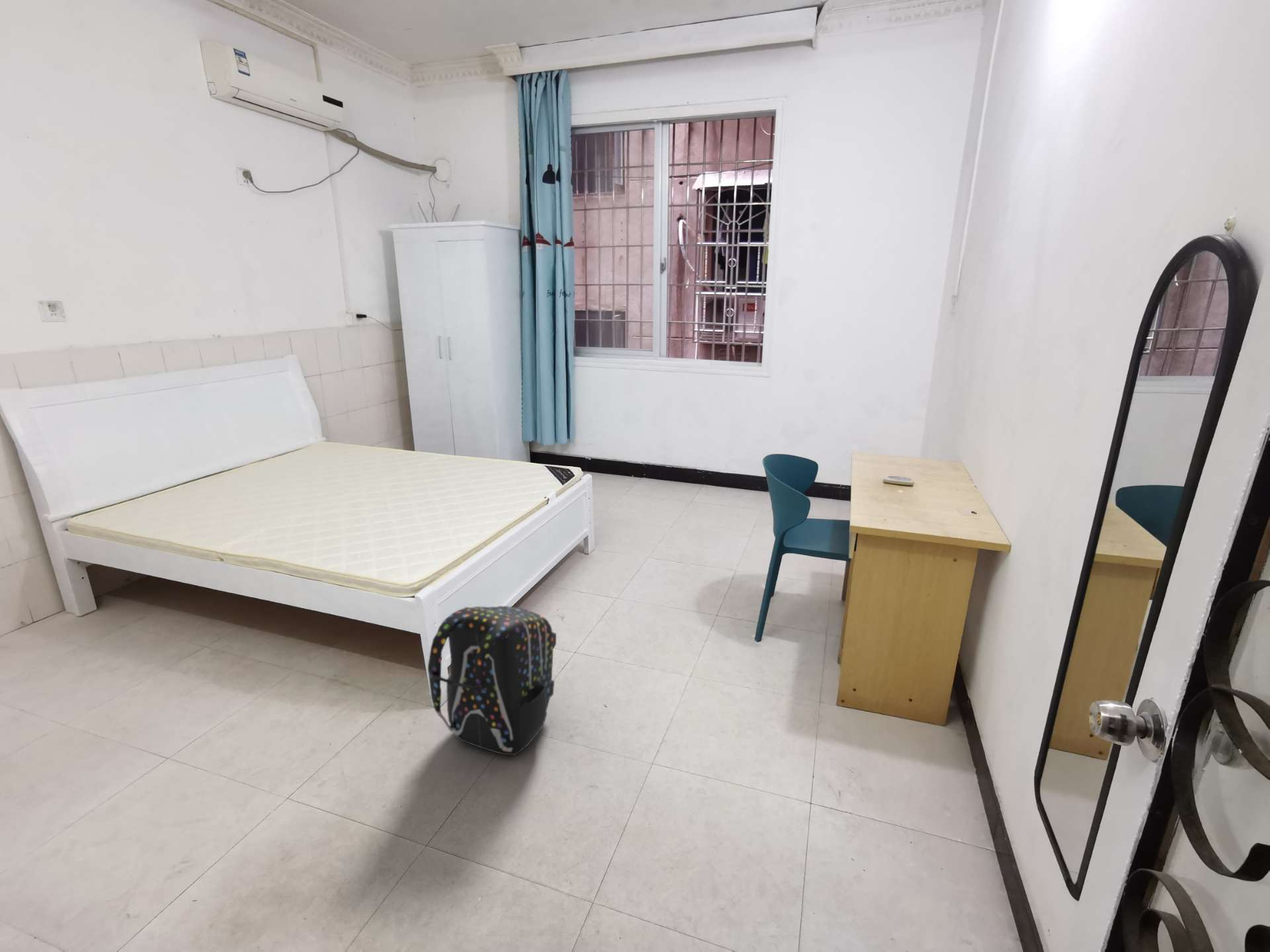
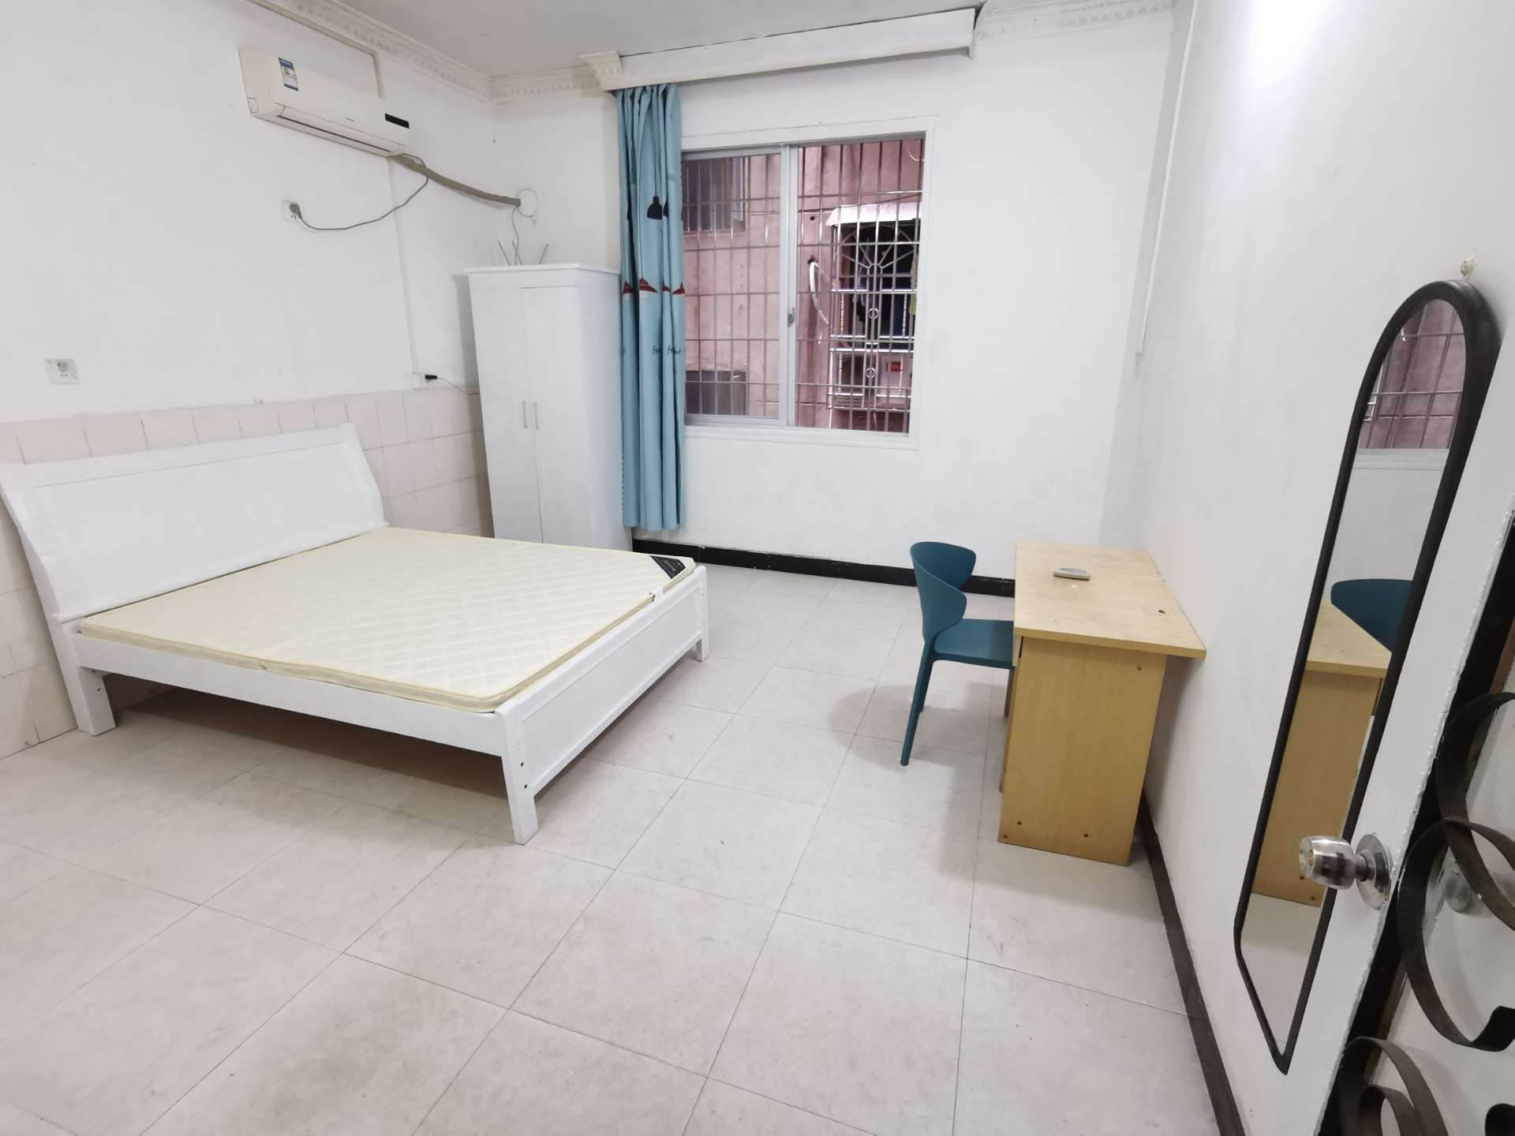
- backpack (496, 672)
